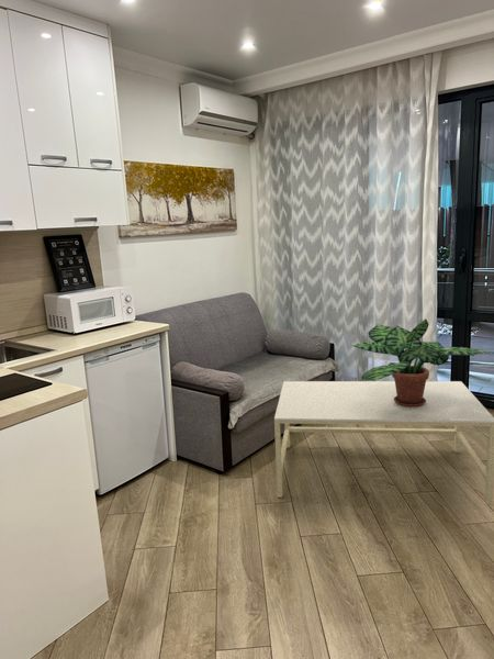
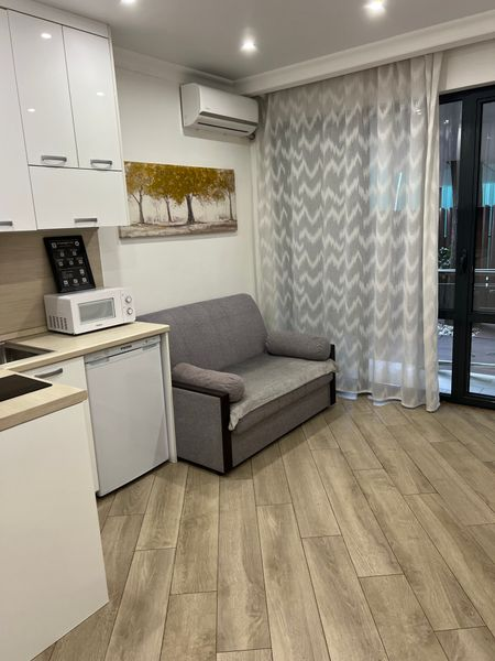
- coffee table (374, 433)
- potted plant (404, 357)
